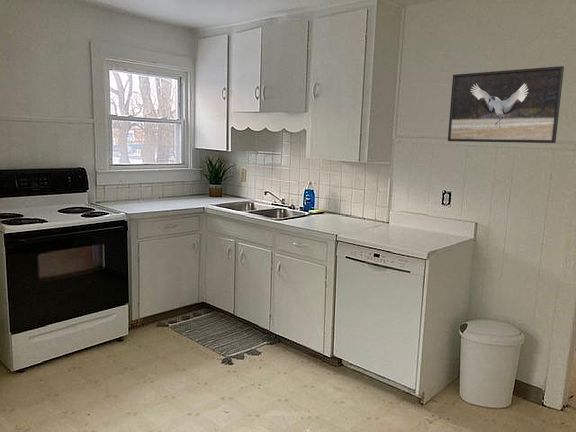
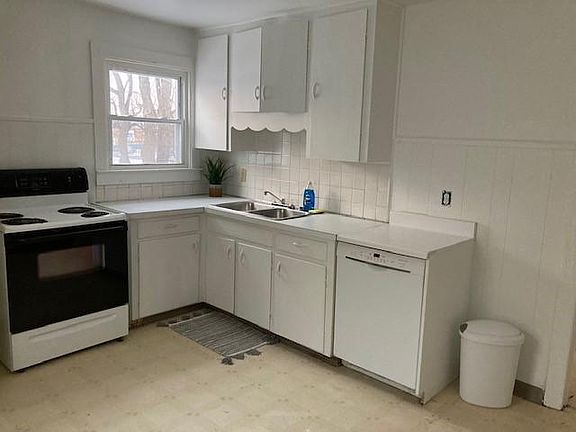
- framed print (501, 106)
